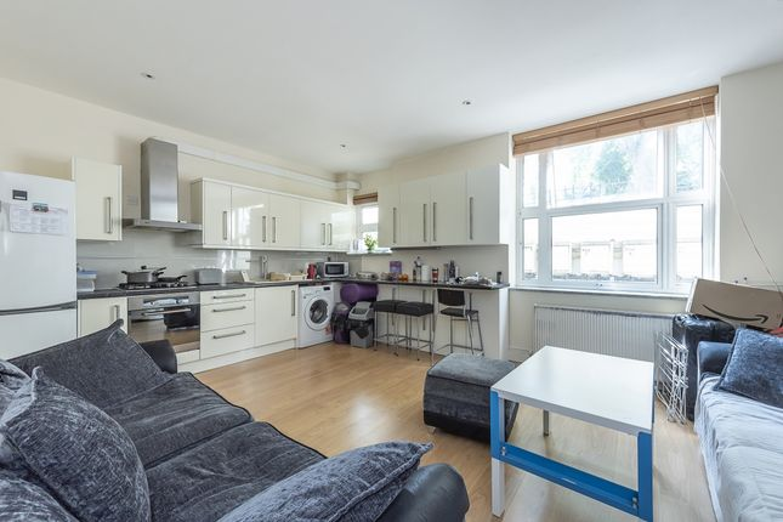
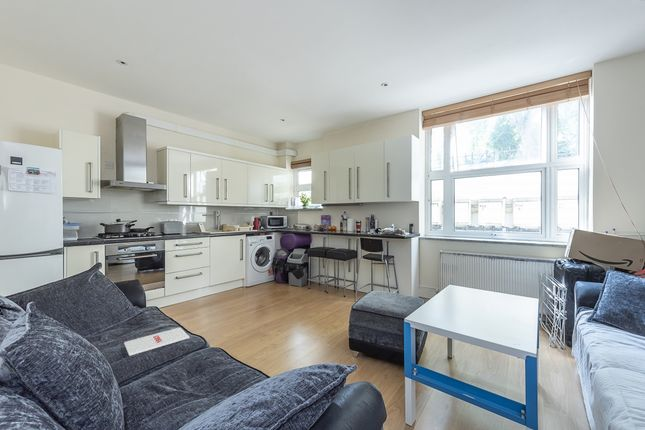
+ magazine (157, 340)
